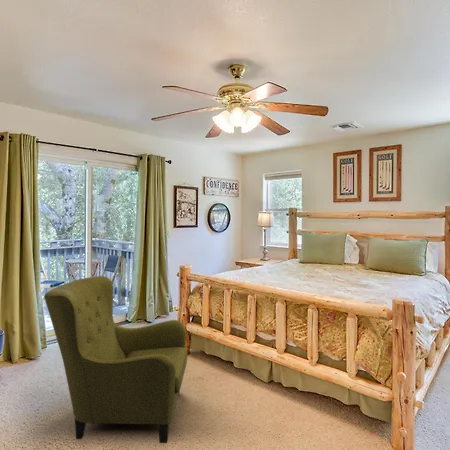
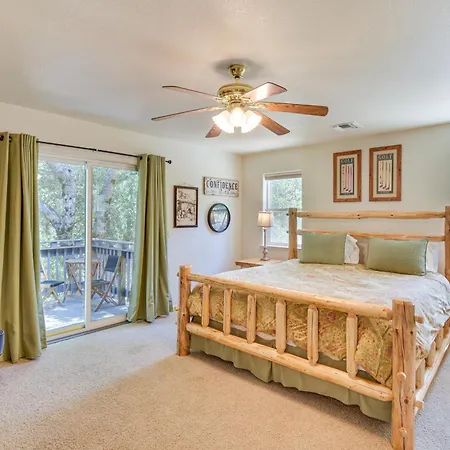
- armchair (121, 349)
